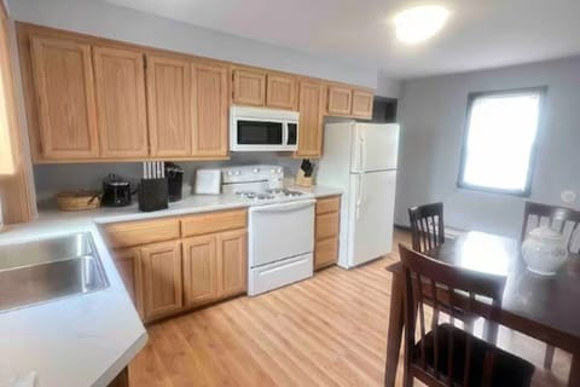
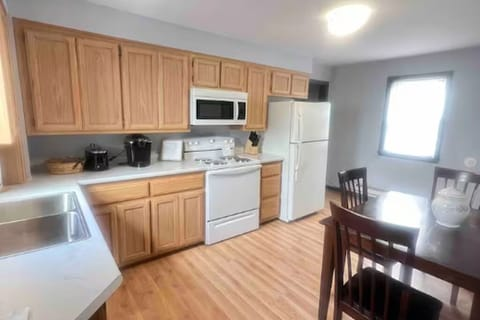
- knife block (151, 185)
